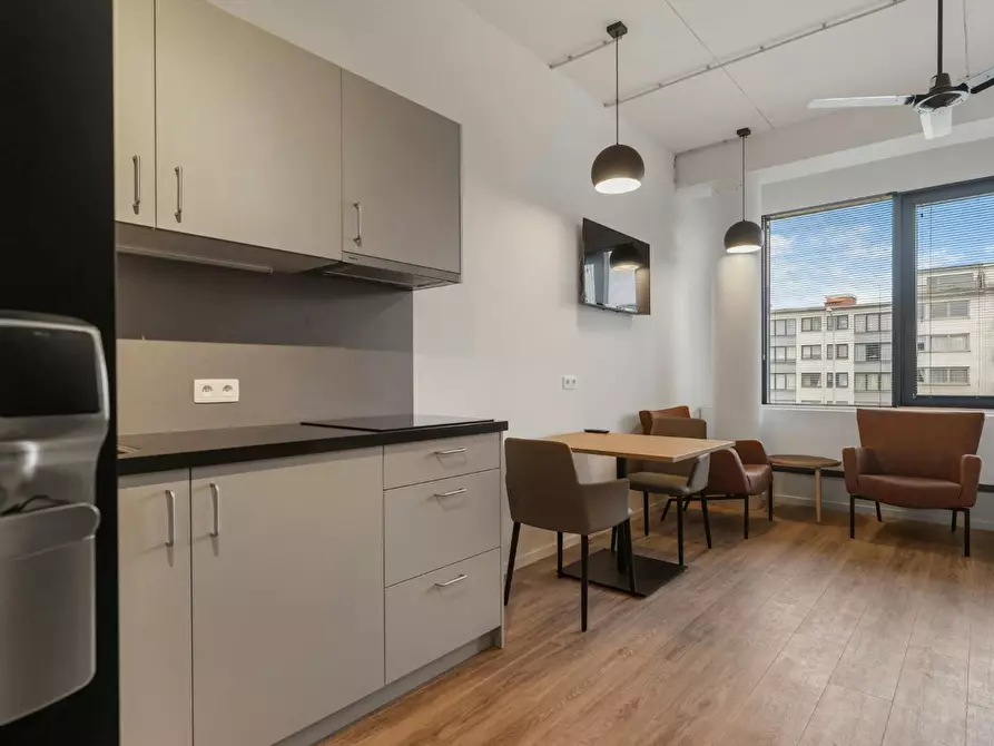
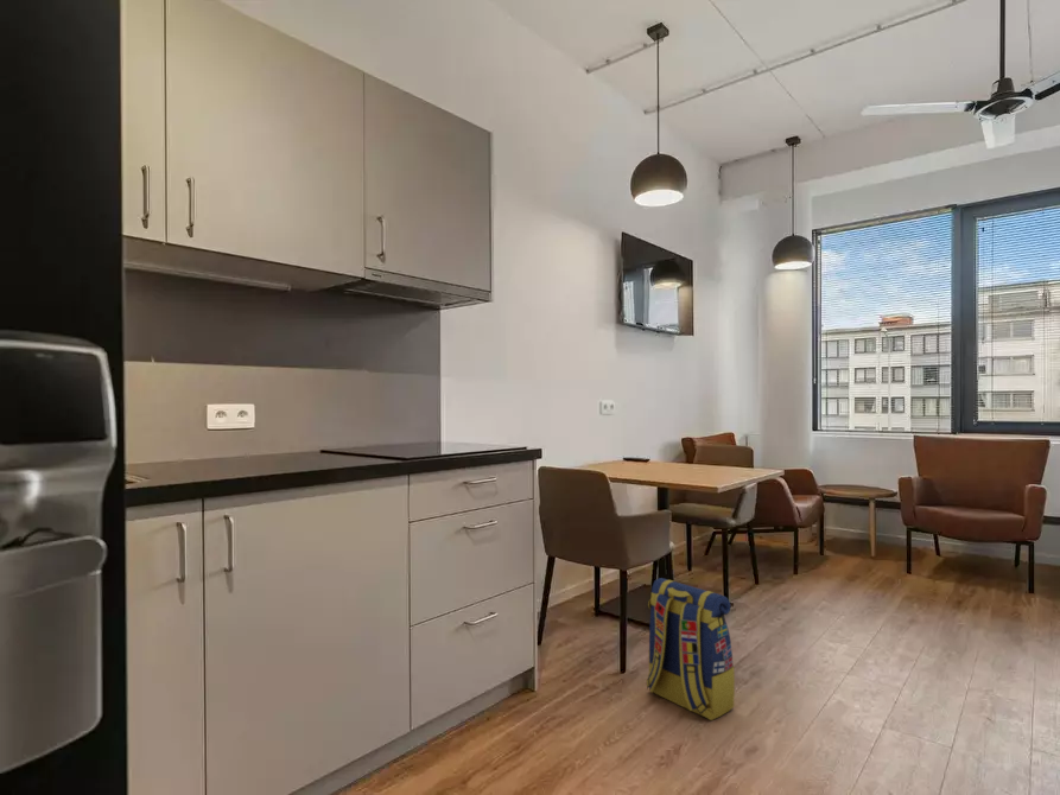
+ backpack (687, 643)
